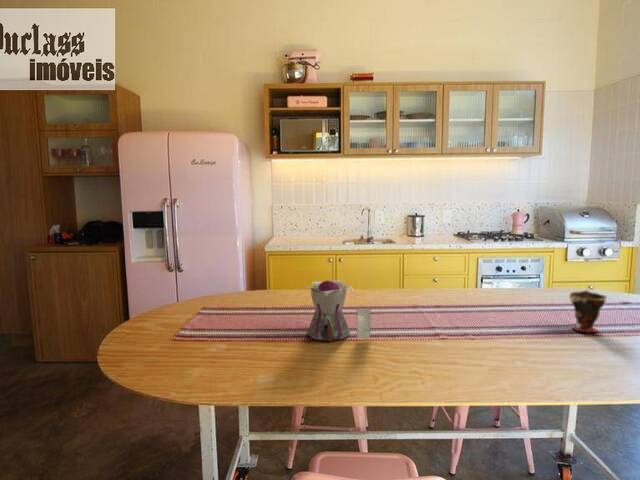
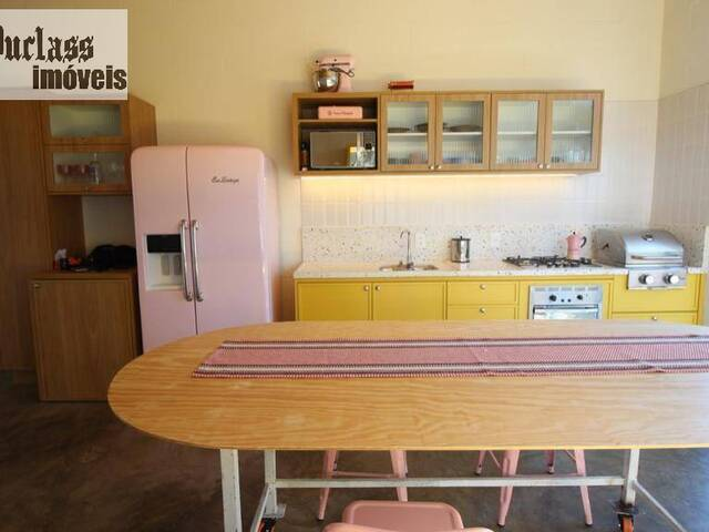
- cup (586, 312)
- teapot (334, 307)
